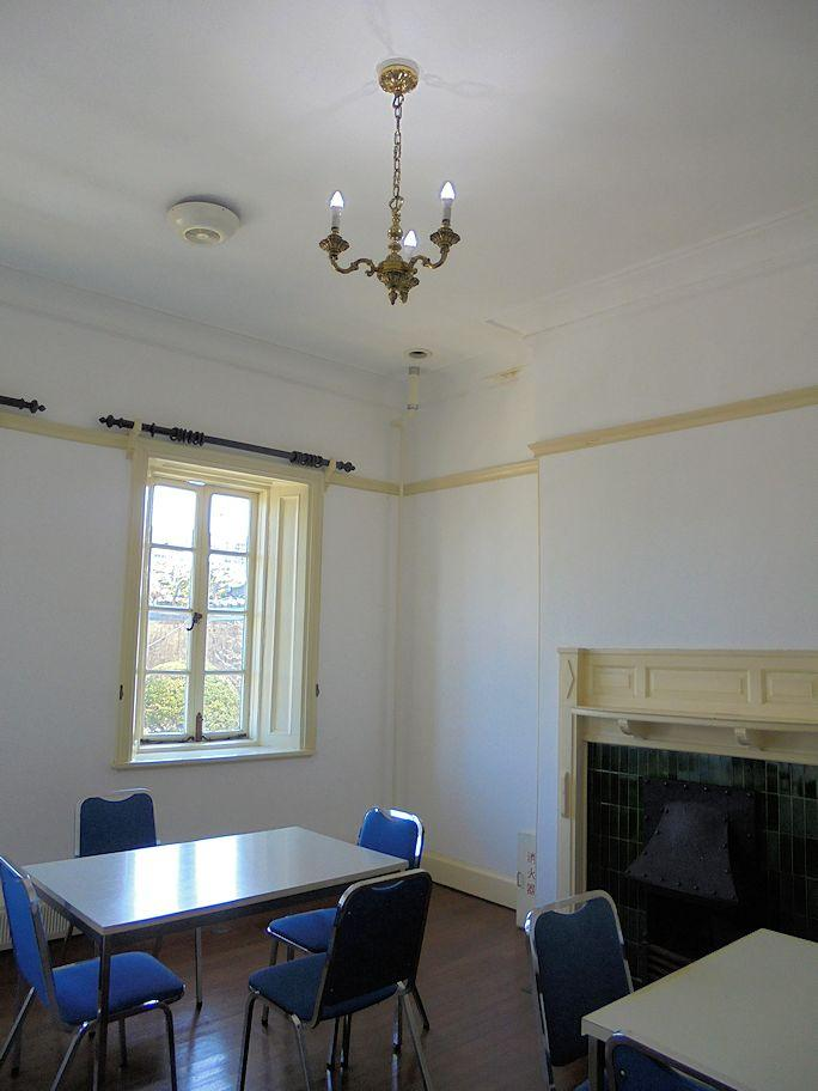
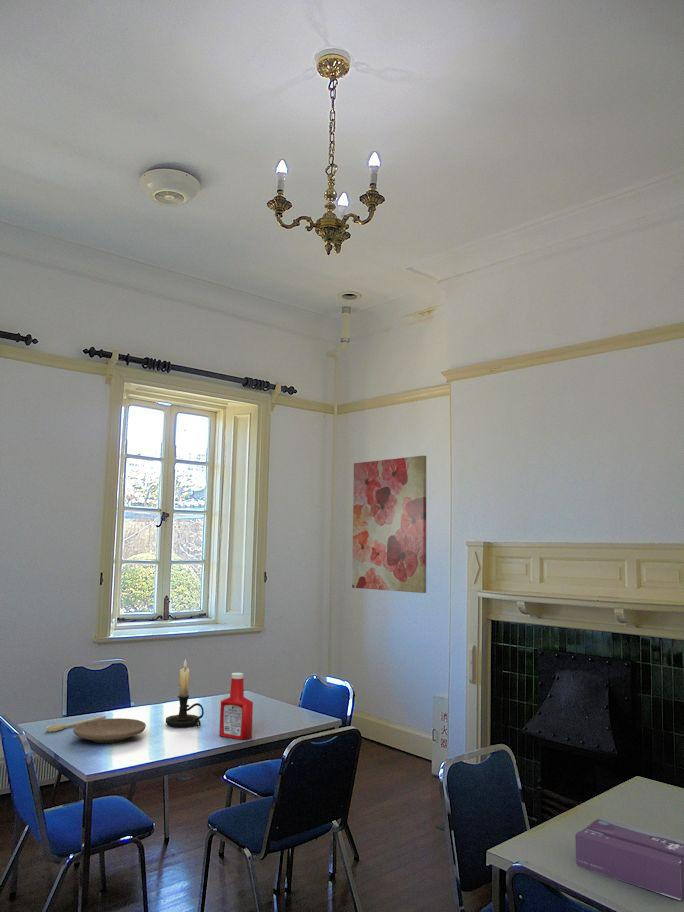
+ soap bottle (236, 704)
+ candle holder (187, 691)
+ wall art (387, 524)
+ plate (109, 732)
+ spoon (77, 722)
+ tissue box (636, 855)
